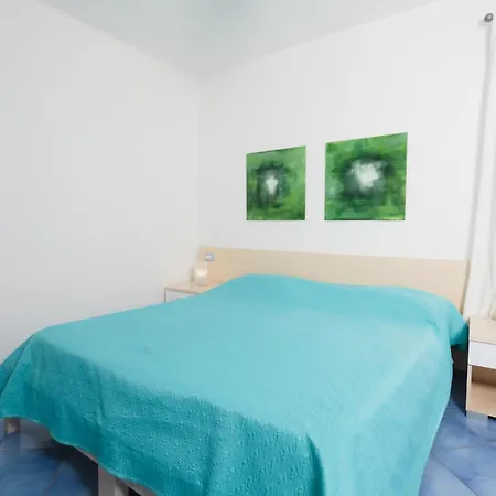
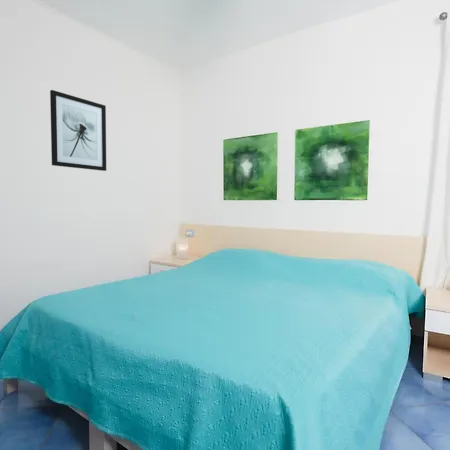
+ wall art (80, 133)
